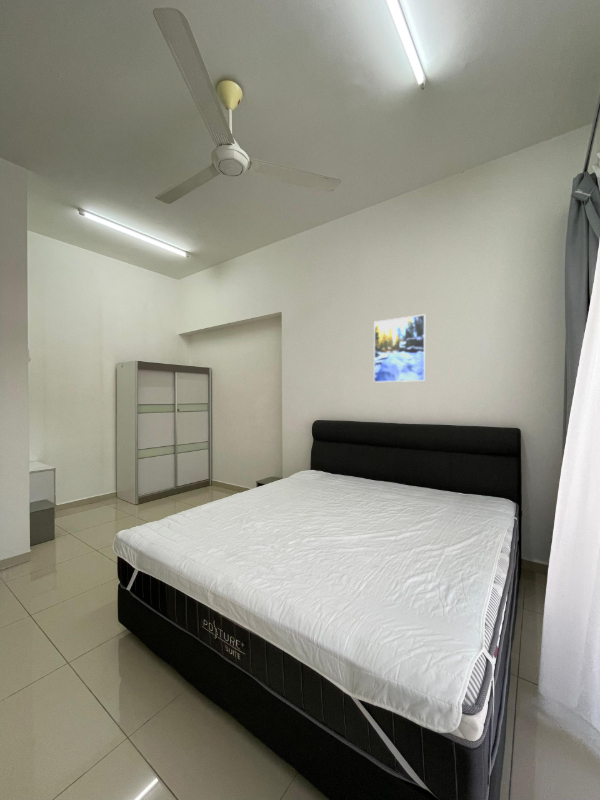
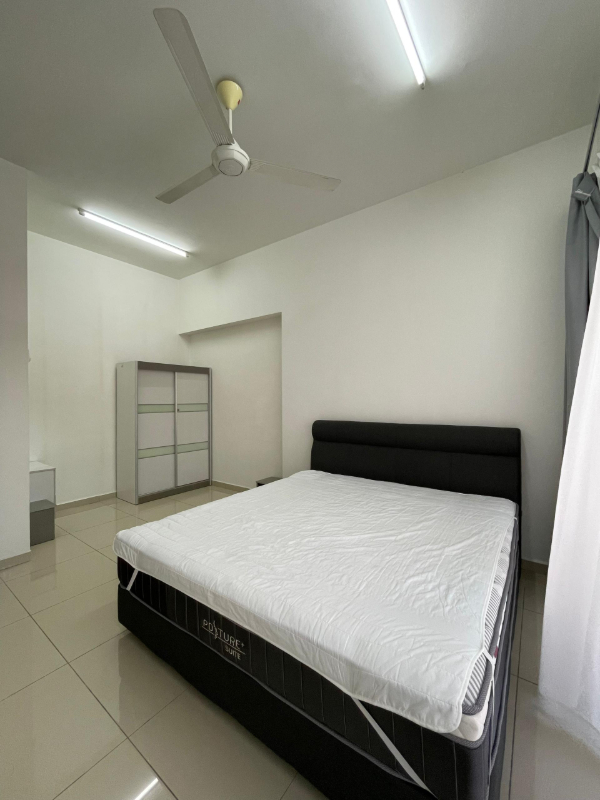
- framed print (398, 350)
